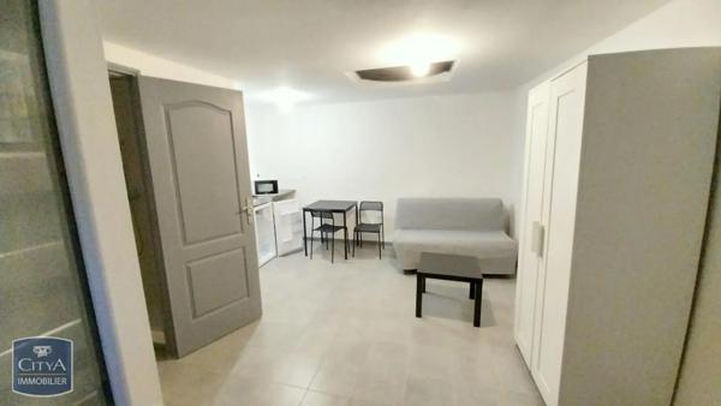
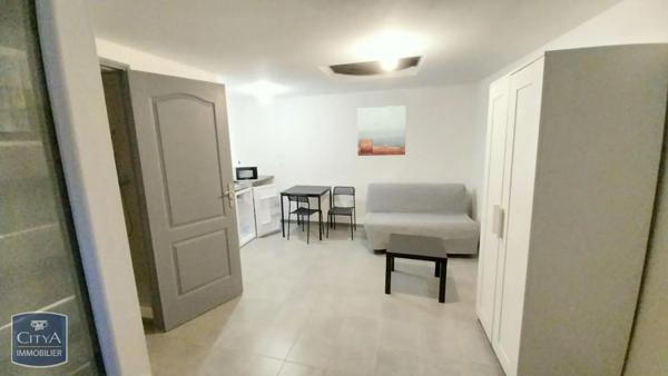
+ wall art (381, 131)
